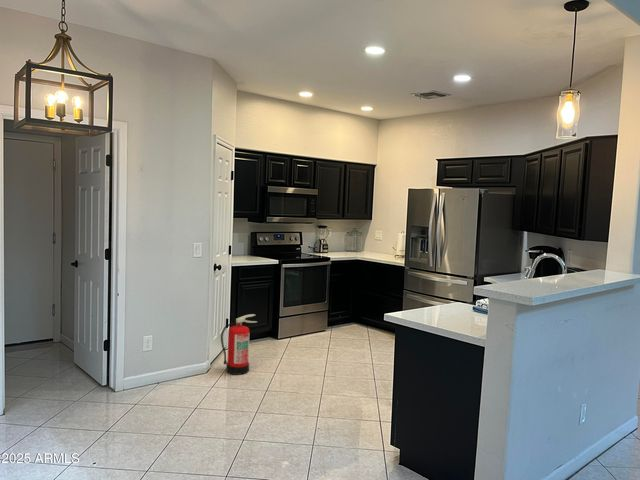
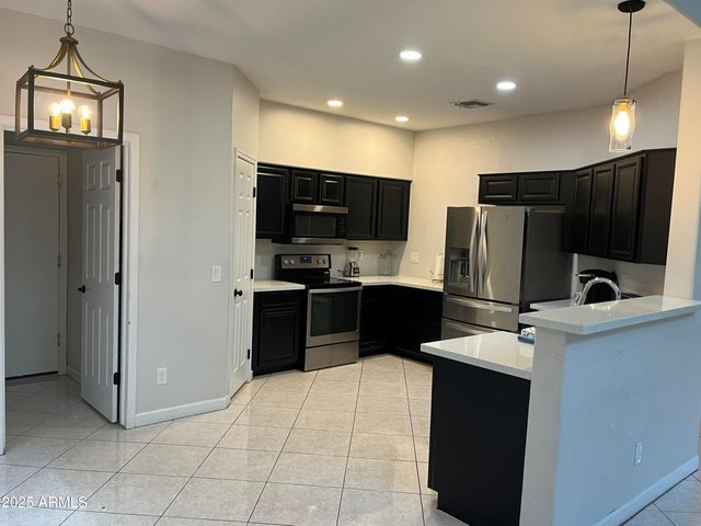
- fire extinguisher (238, 343)
